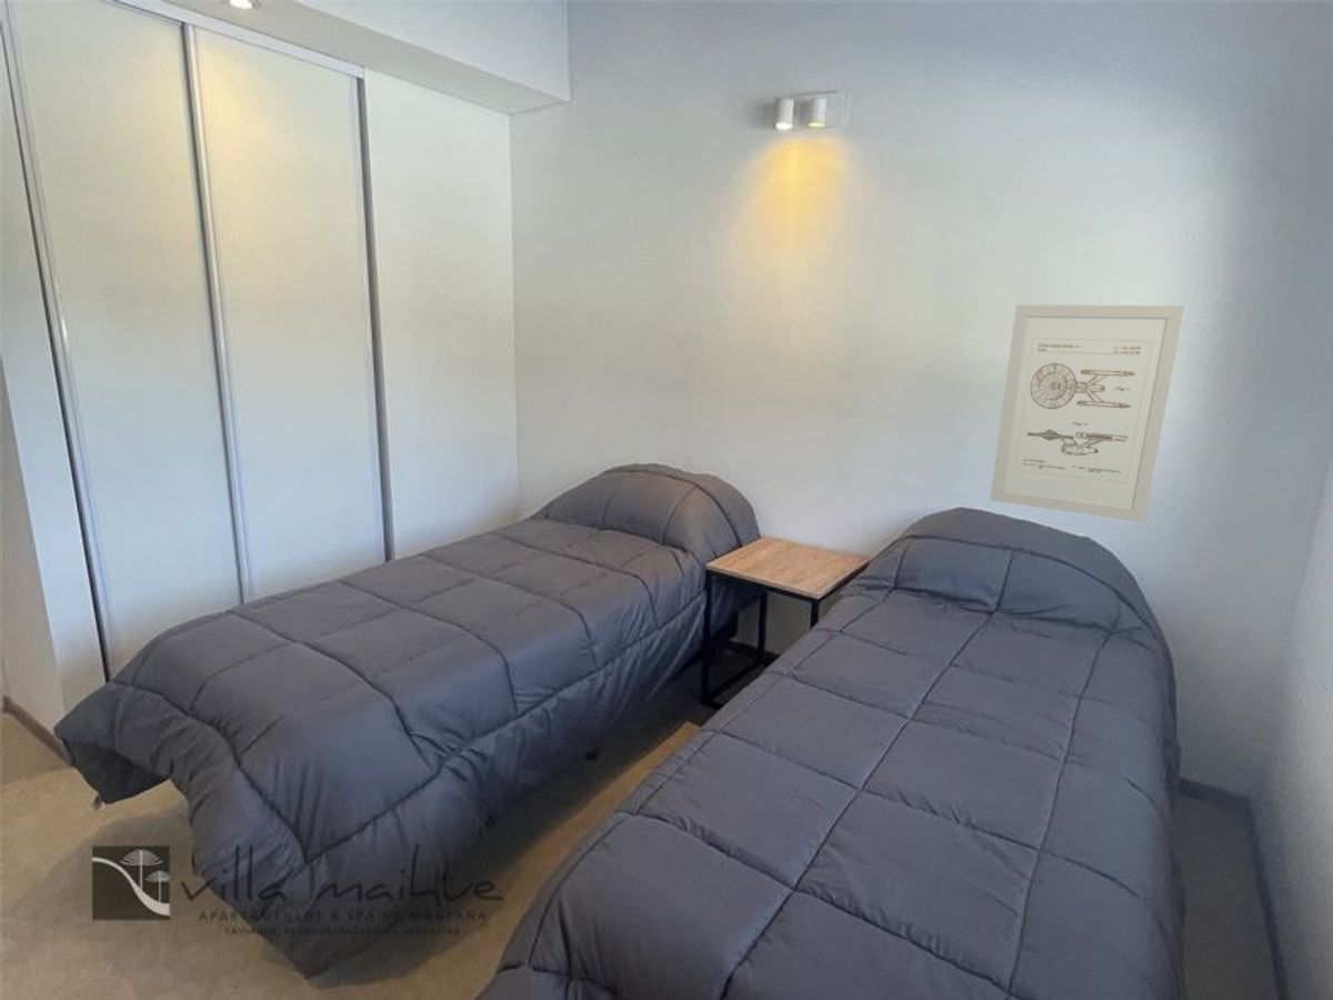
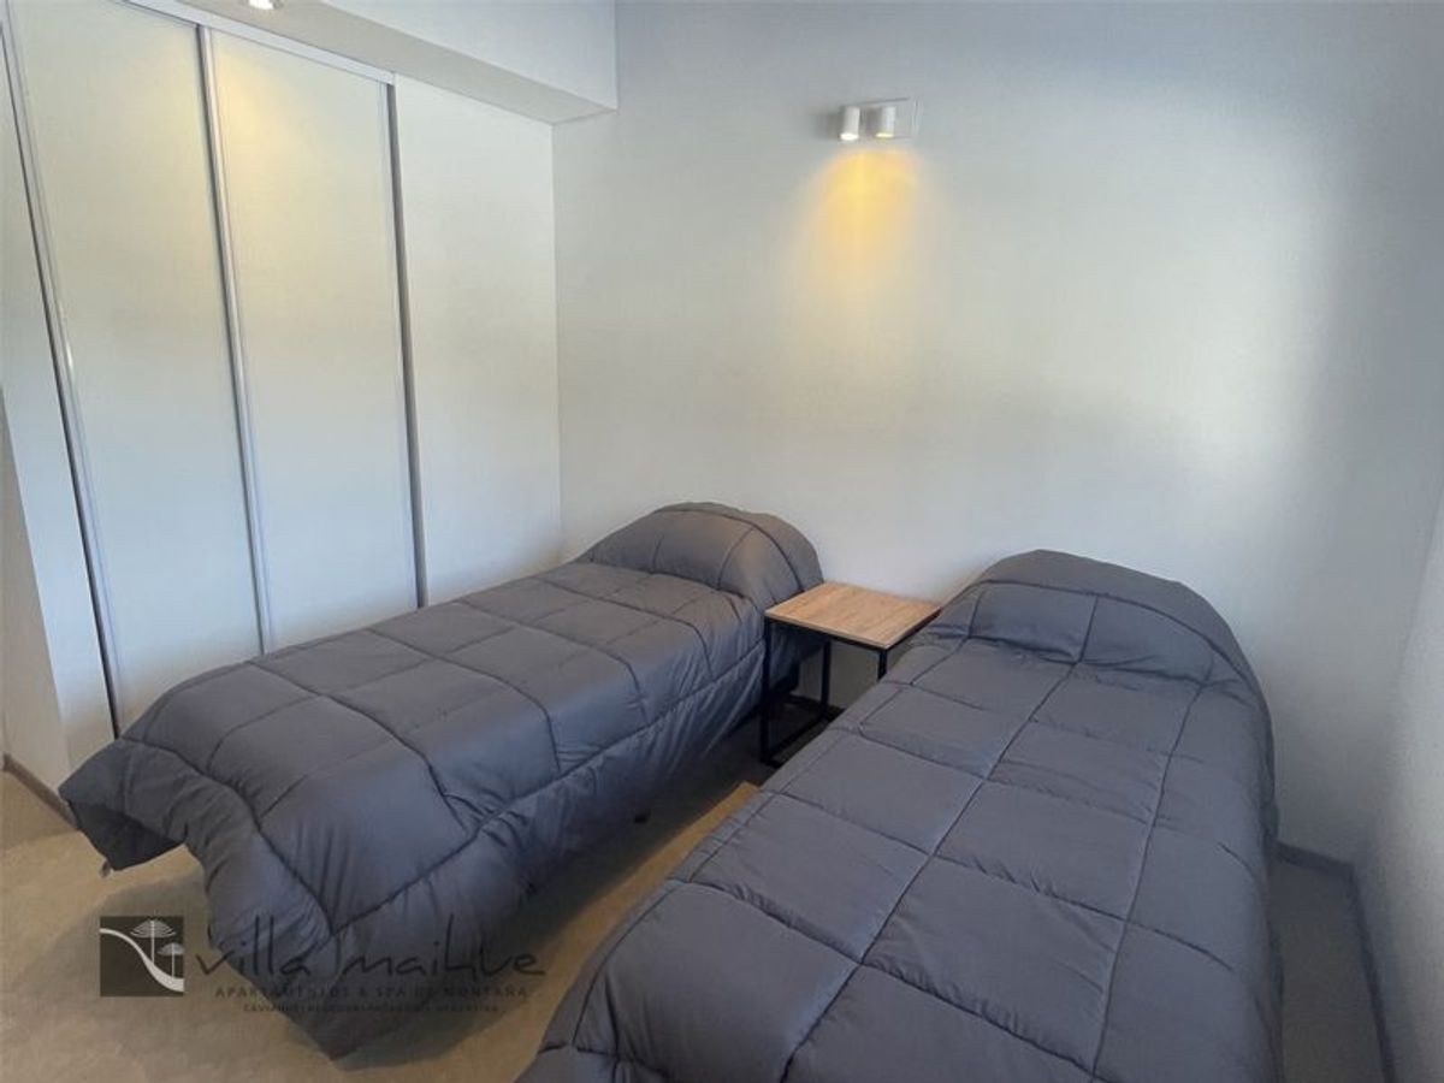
- wall art (1079, 411)
